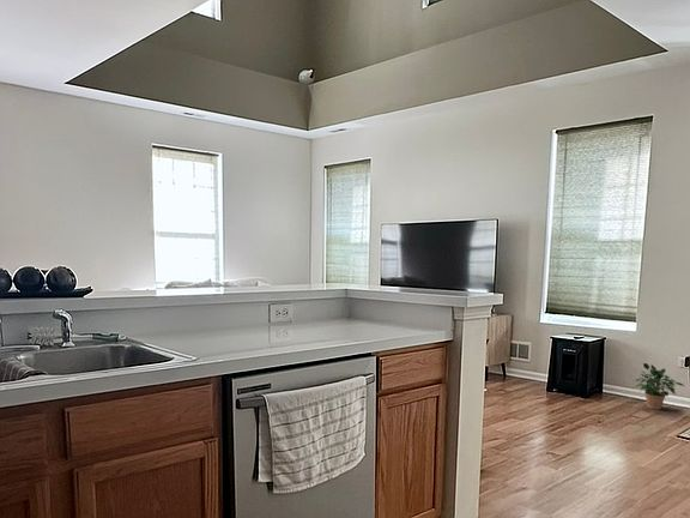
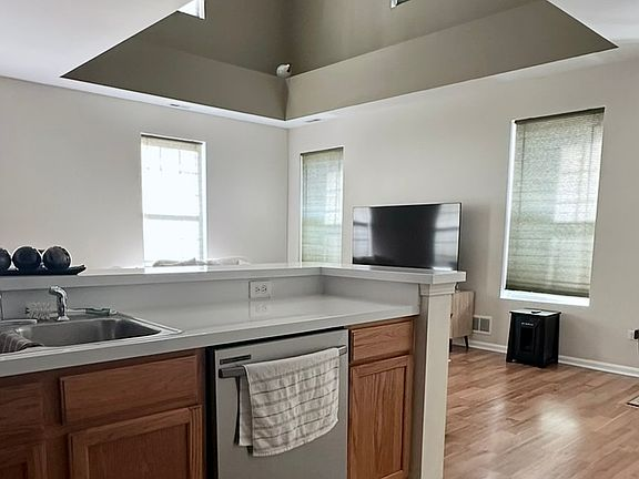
- potted plant (659, 386)
